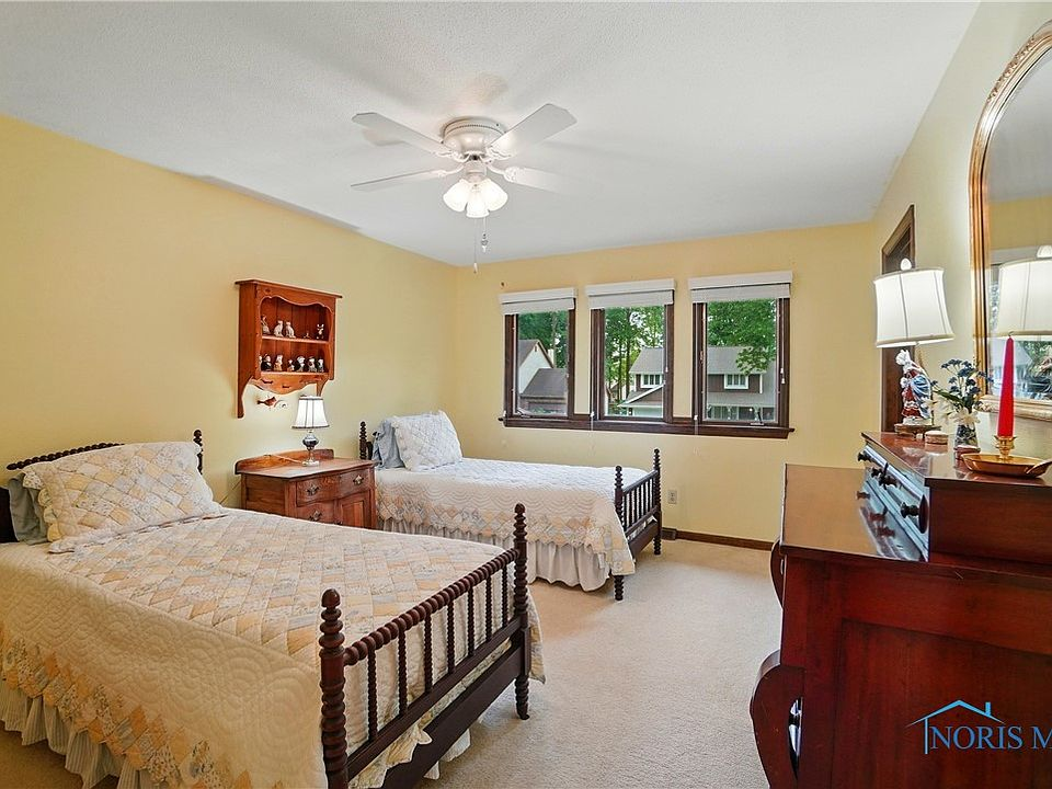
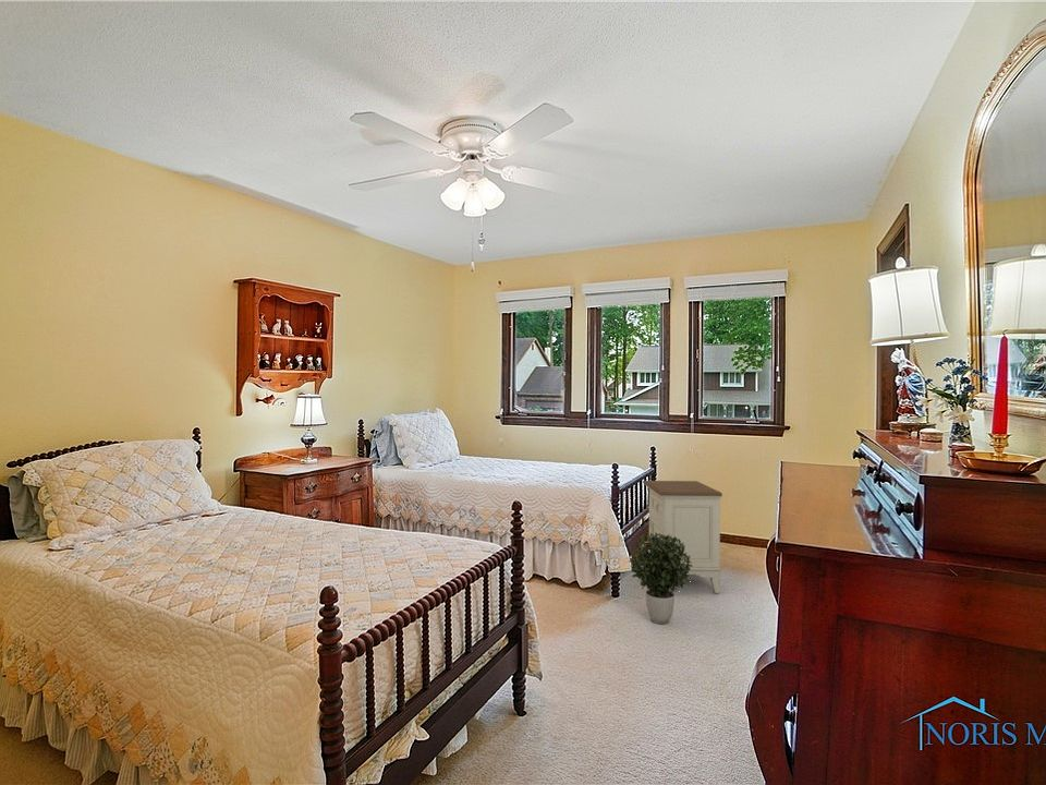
+ potted plant (660, 577)
+ nightstand (679, 533)
